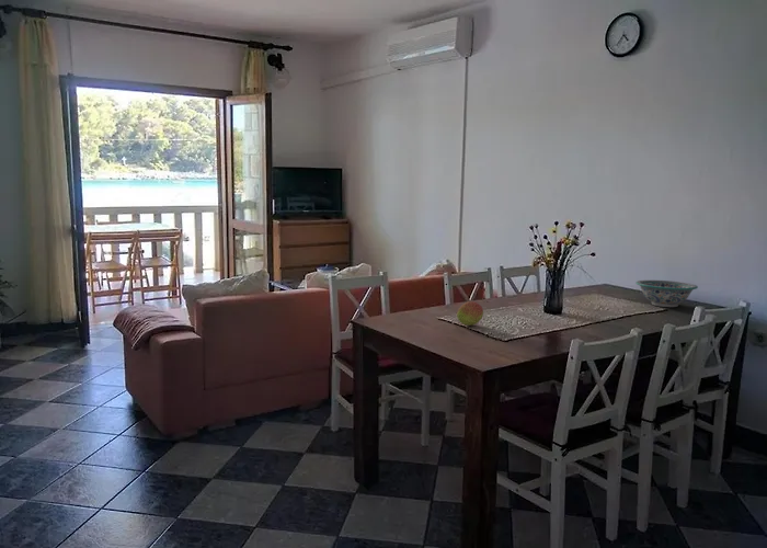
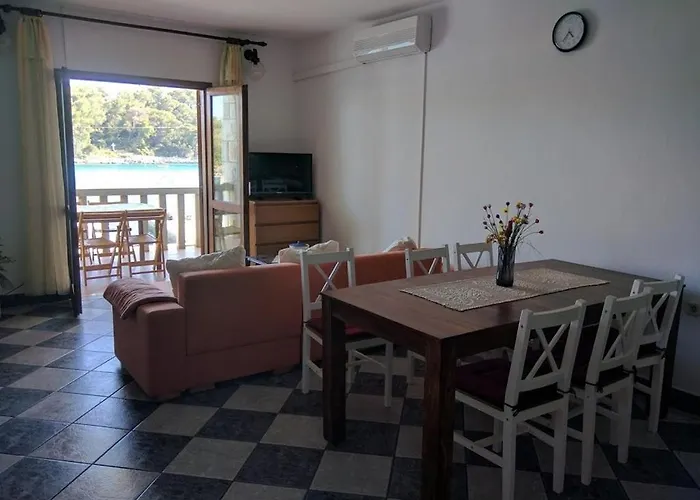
- decorative bowl (665, 294)
- fruit (469, 313)
